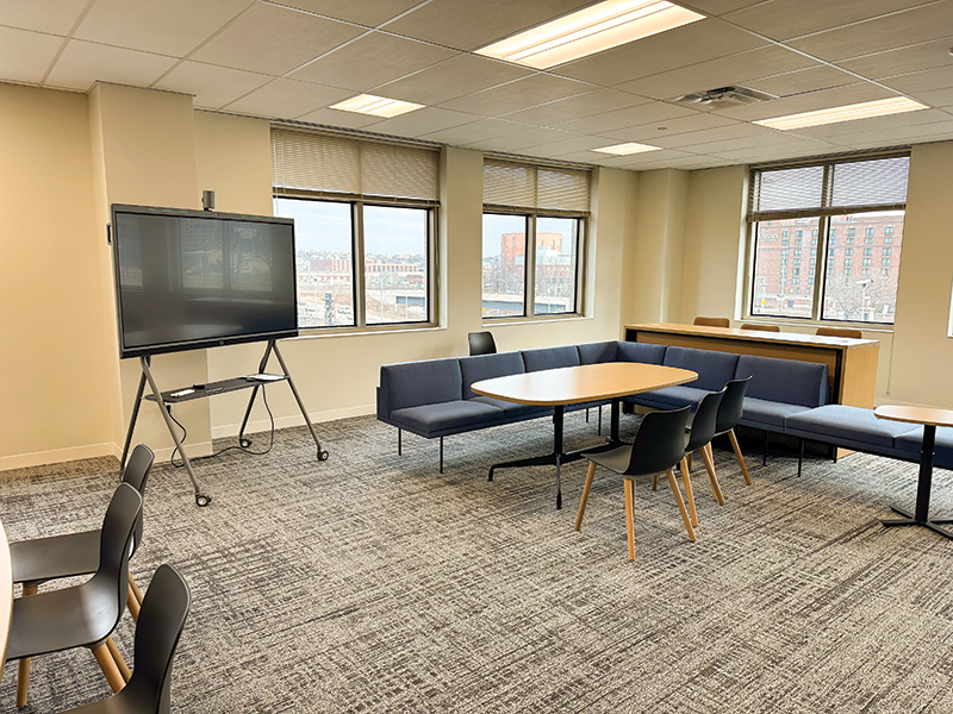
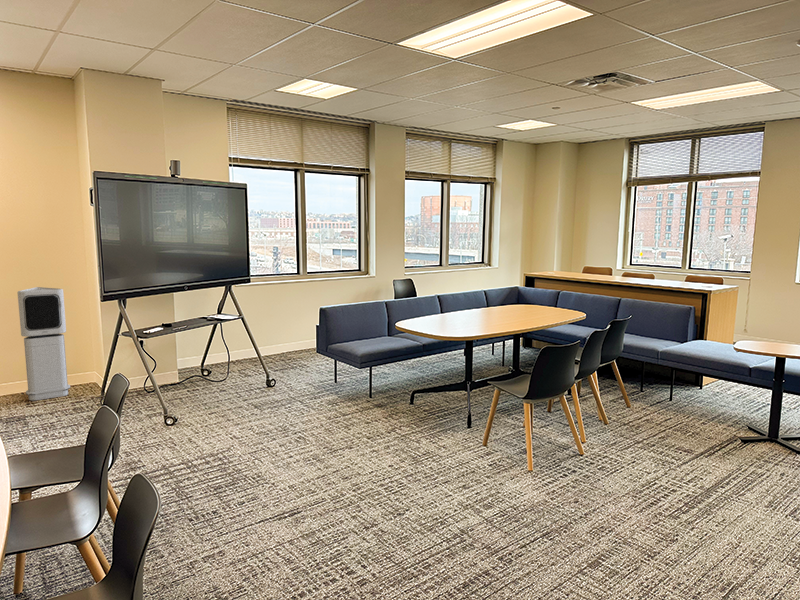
+ air purifier (43, 342)
